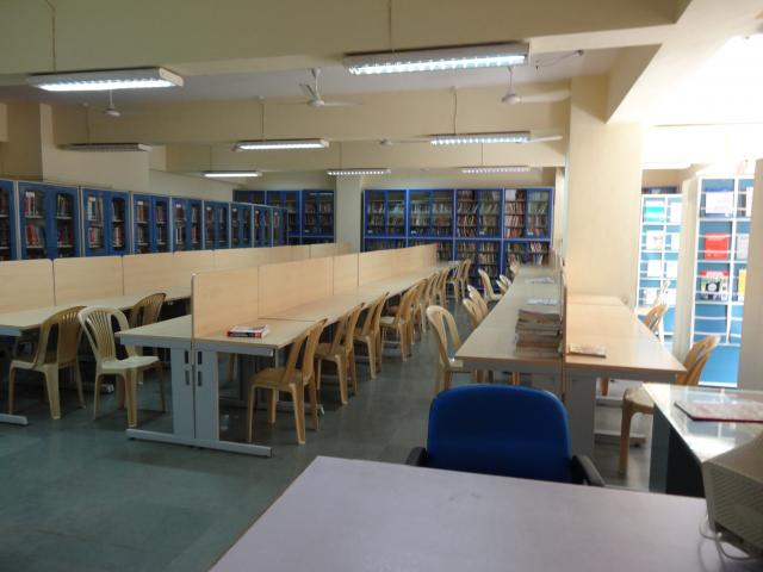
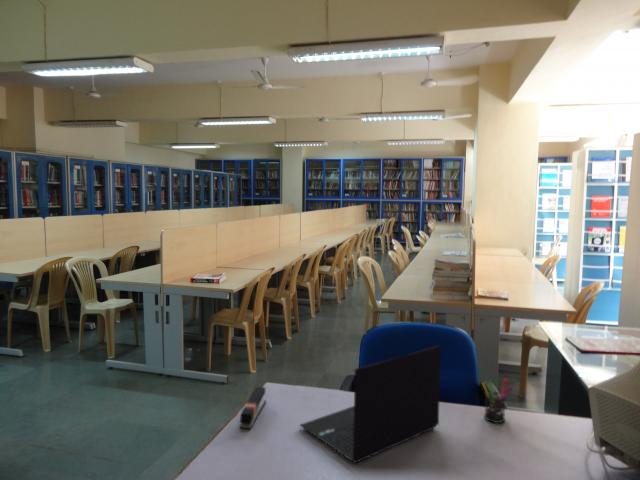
+ laptop (370, 387)
+ pen holder (495, 398)
+ stapler (253, 406)
